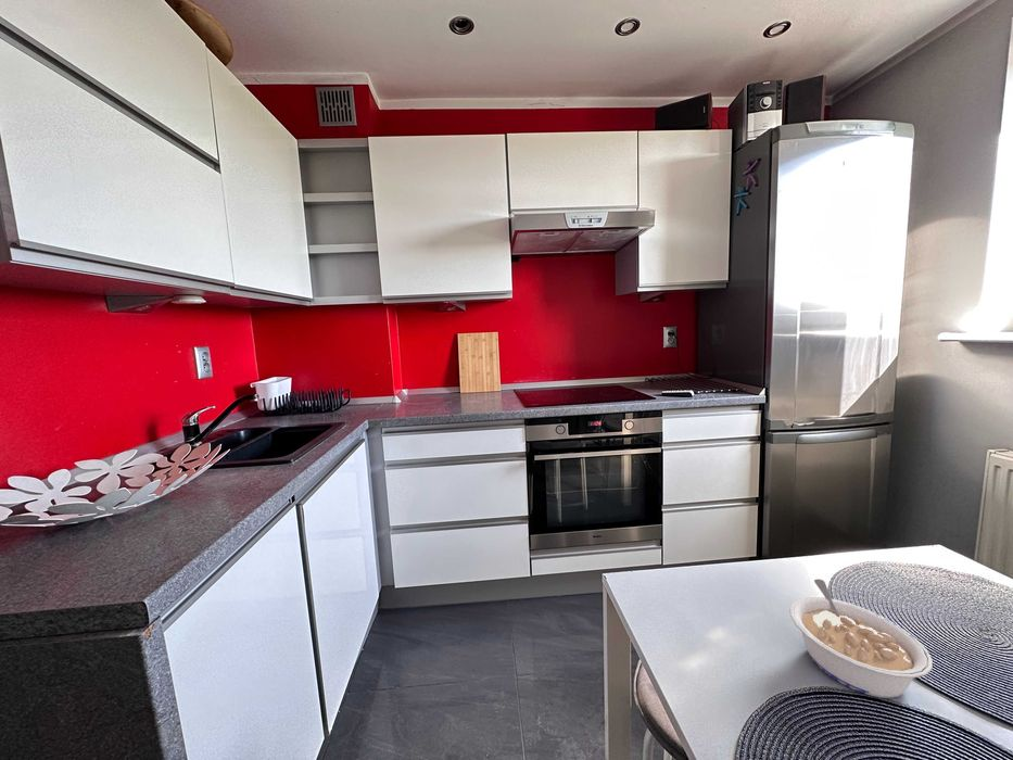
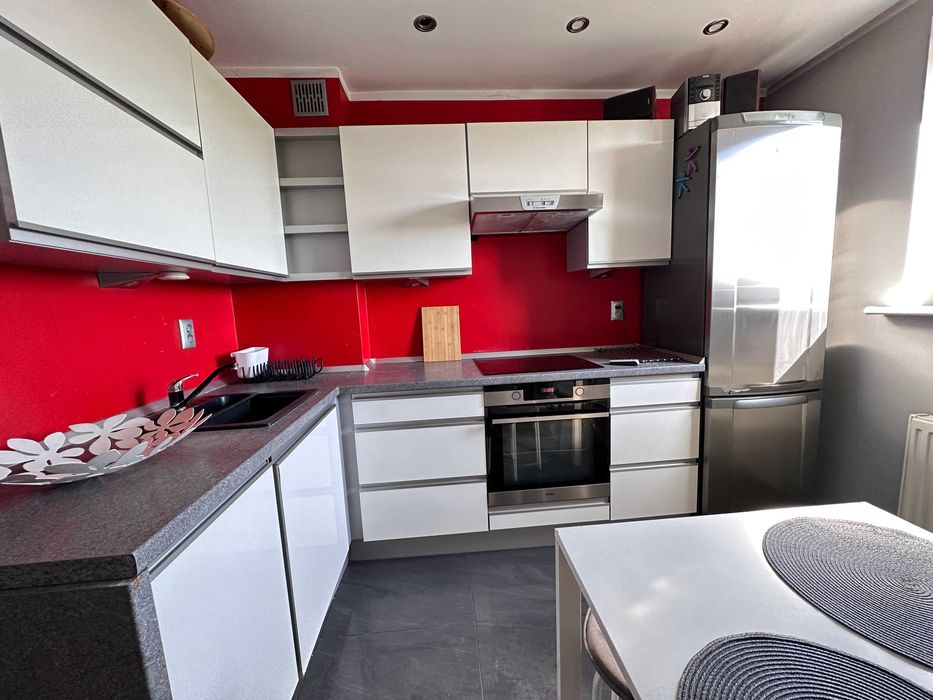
- legume (848, 642)
